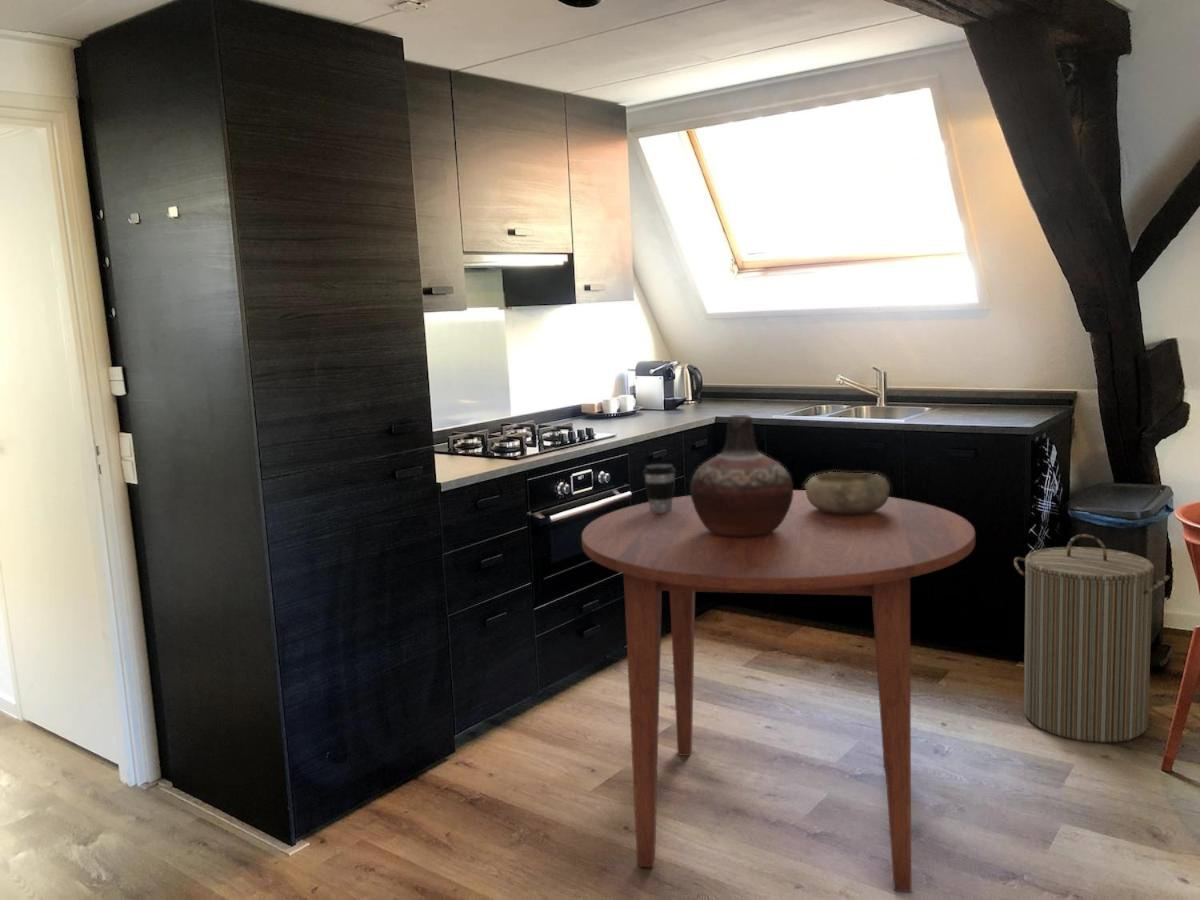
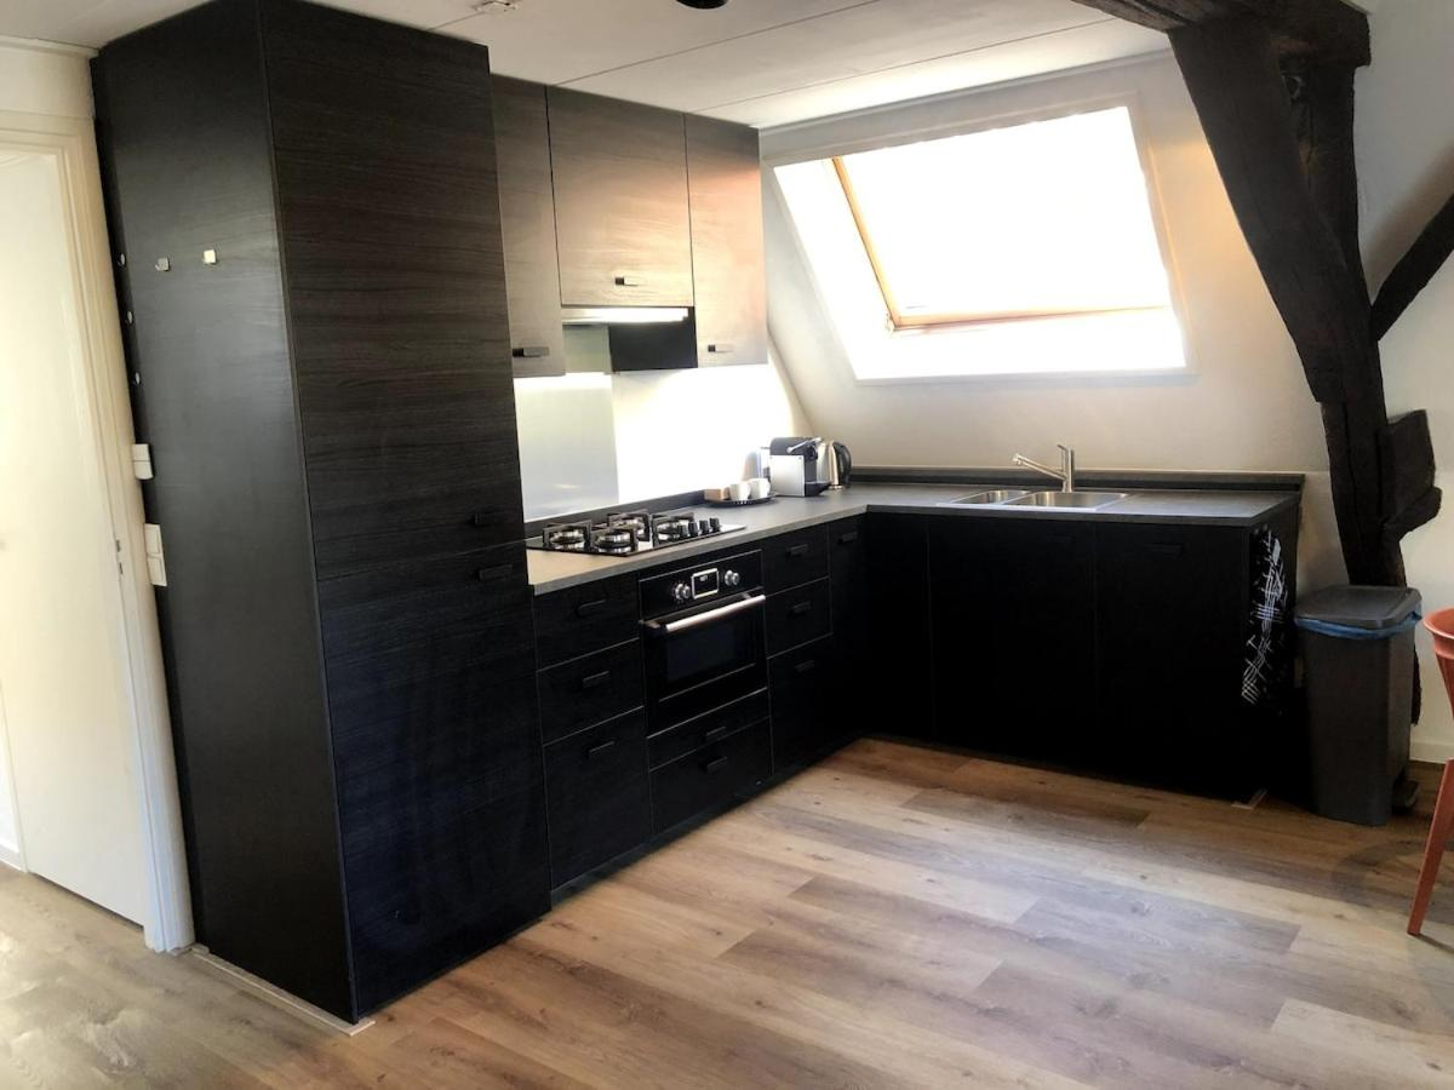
- coffee cup (660, 487)
- bowl (845, 492)
- dining table (778, 593)
- laundry hamper (1086, 627)
- vase (740, 473)
